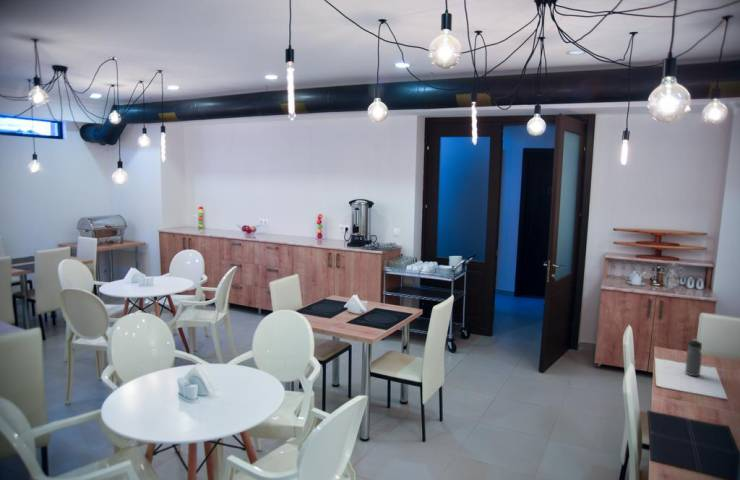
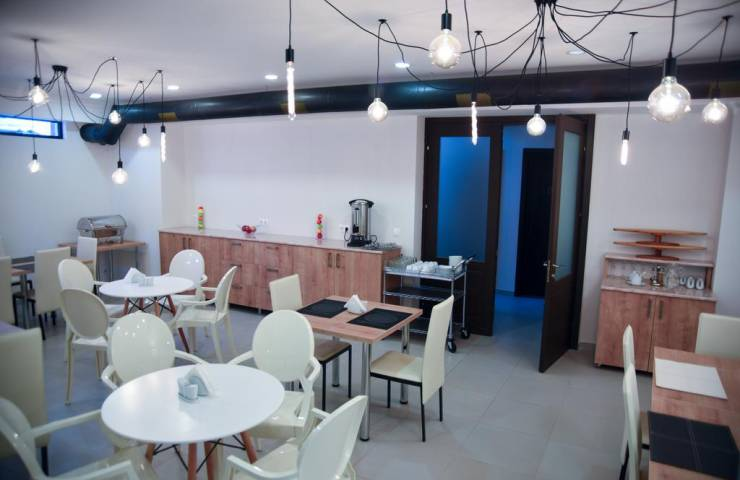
- water bottle (693, 356)
